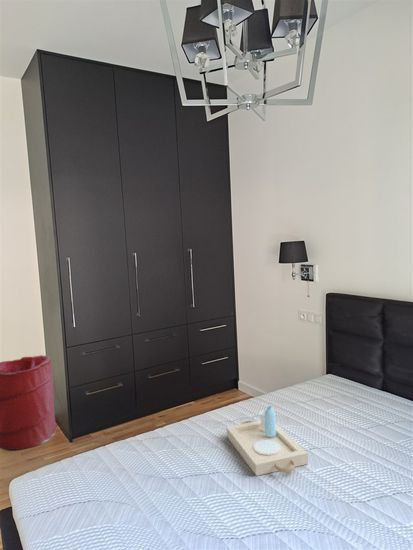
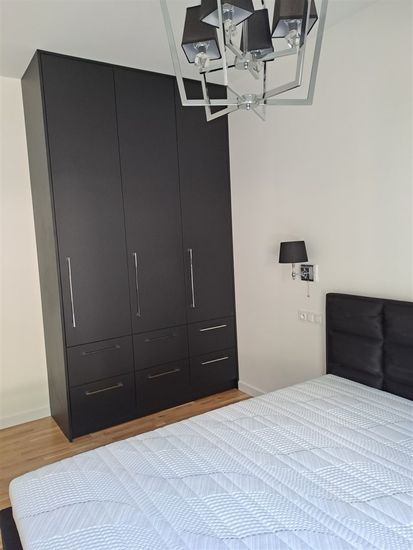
- serving tray (263, 431)
- laundry hamper (23, 398)
